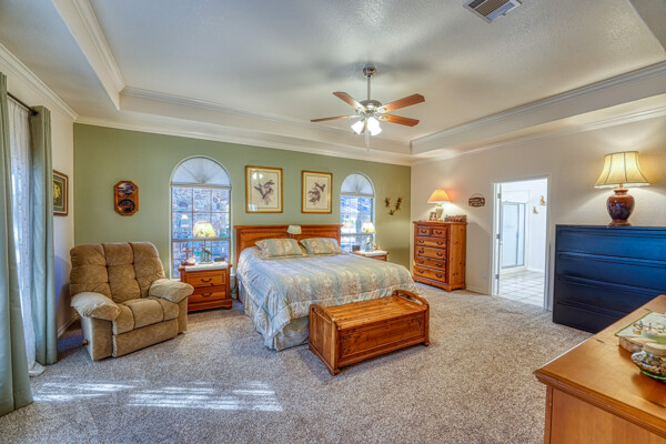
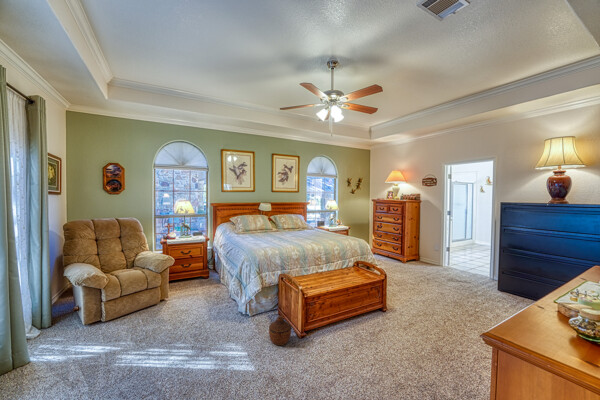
+ woven basket (280, 328)
